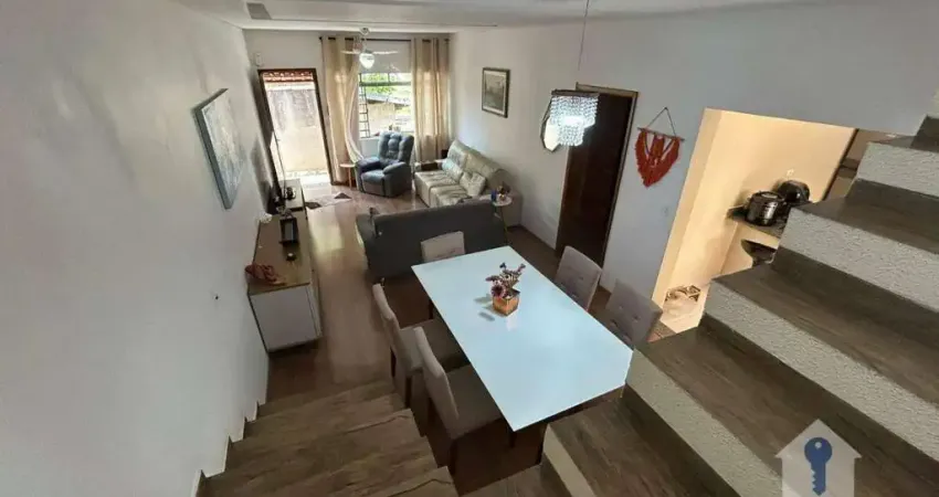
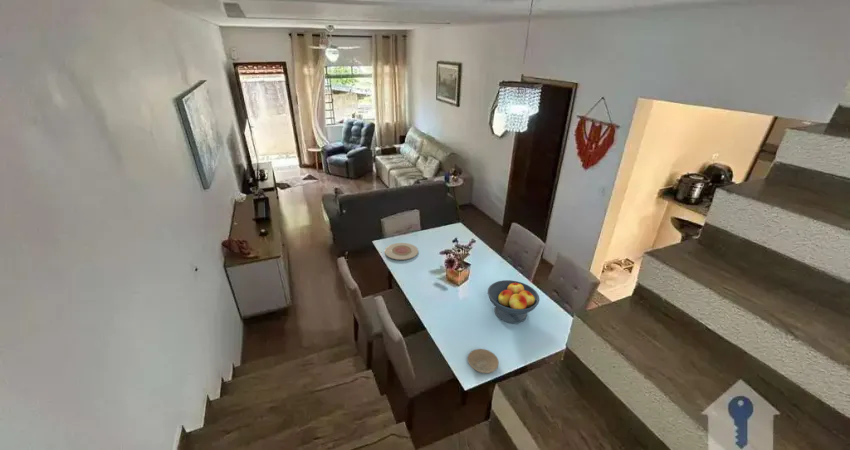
+ fruit bowl (512, 300)
+ plate (401, 250)
+ plate (482, 362)
